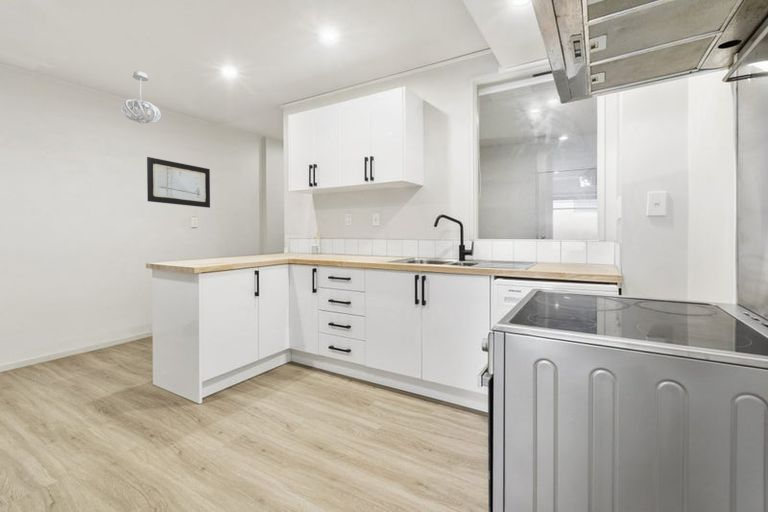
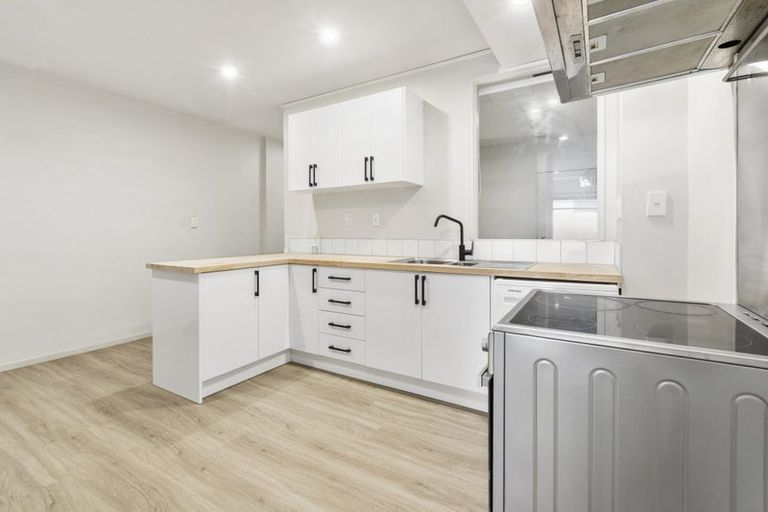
- wall art (180, 184)
- pendant light (140, 97)
